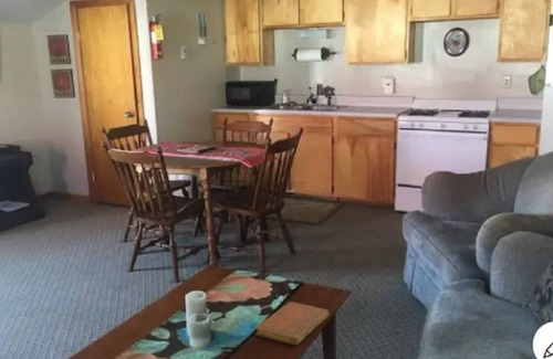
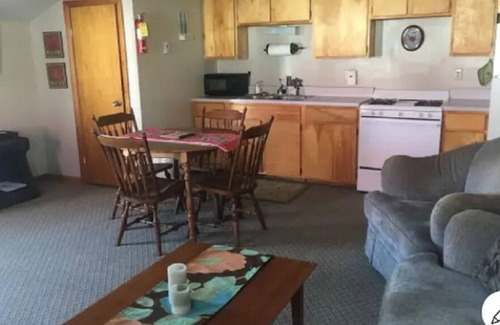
- notebook (293, 321)
